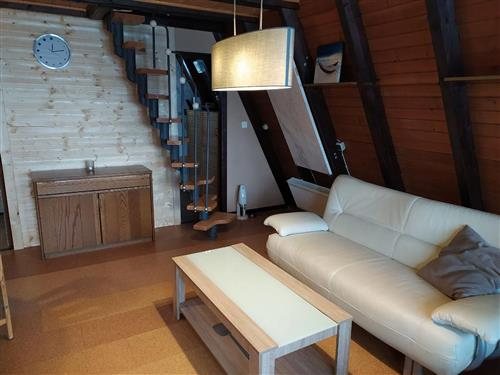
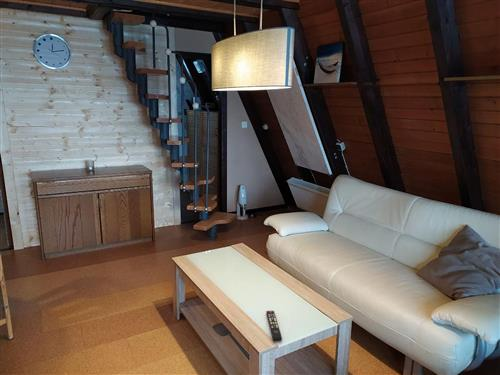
+ remote control (273, 324)
